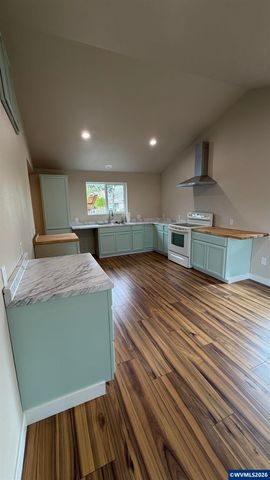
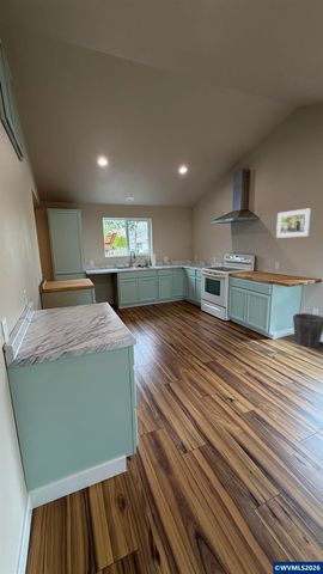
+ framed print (292, 224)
+ waste bin (307, 330)
